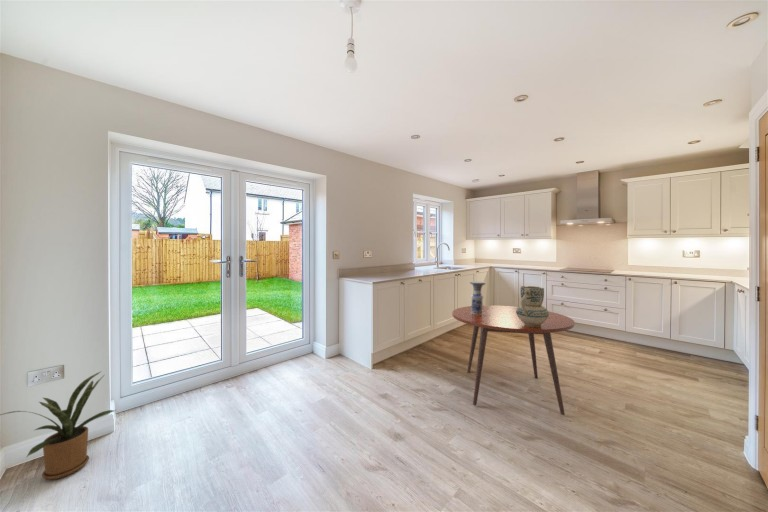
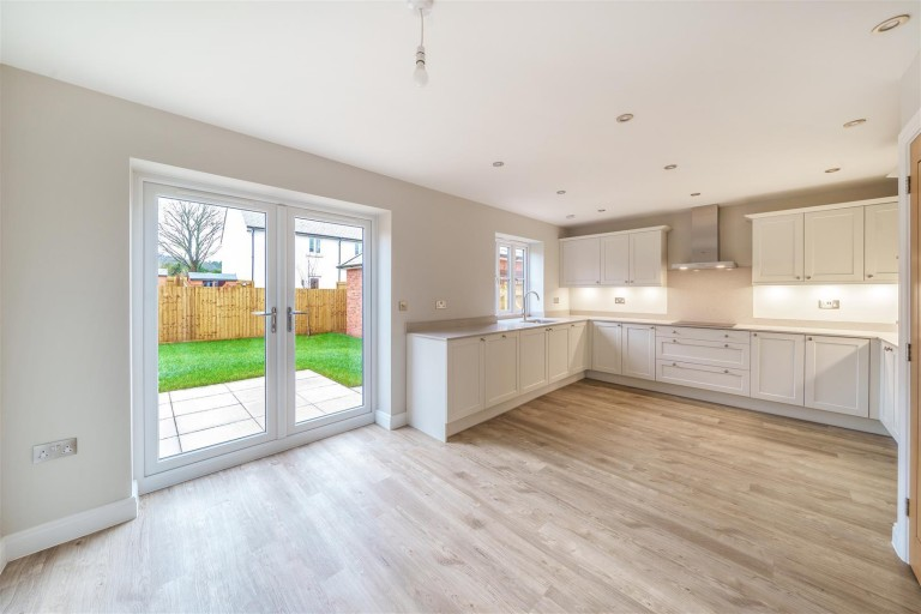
- vase (477, 297)
- house plant (63, 424)
- dining table (509, 332)
- ceramic jug (532, 306)
